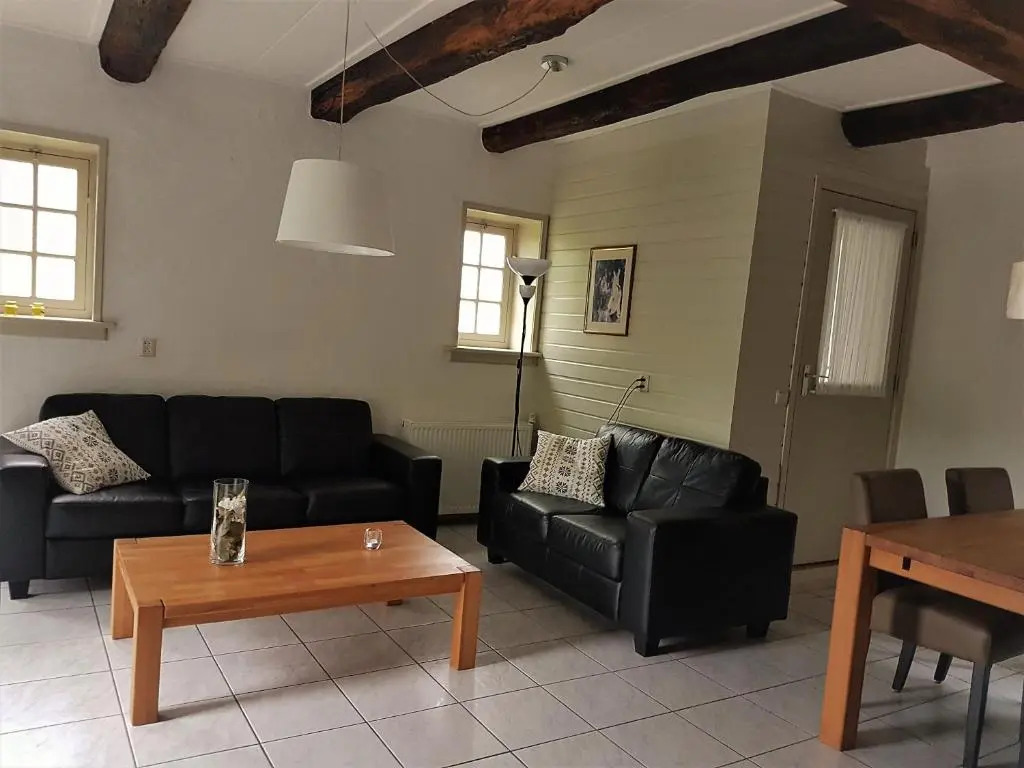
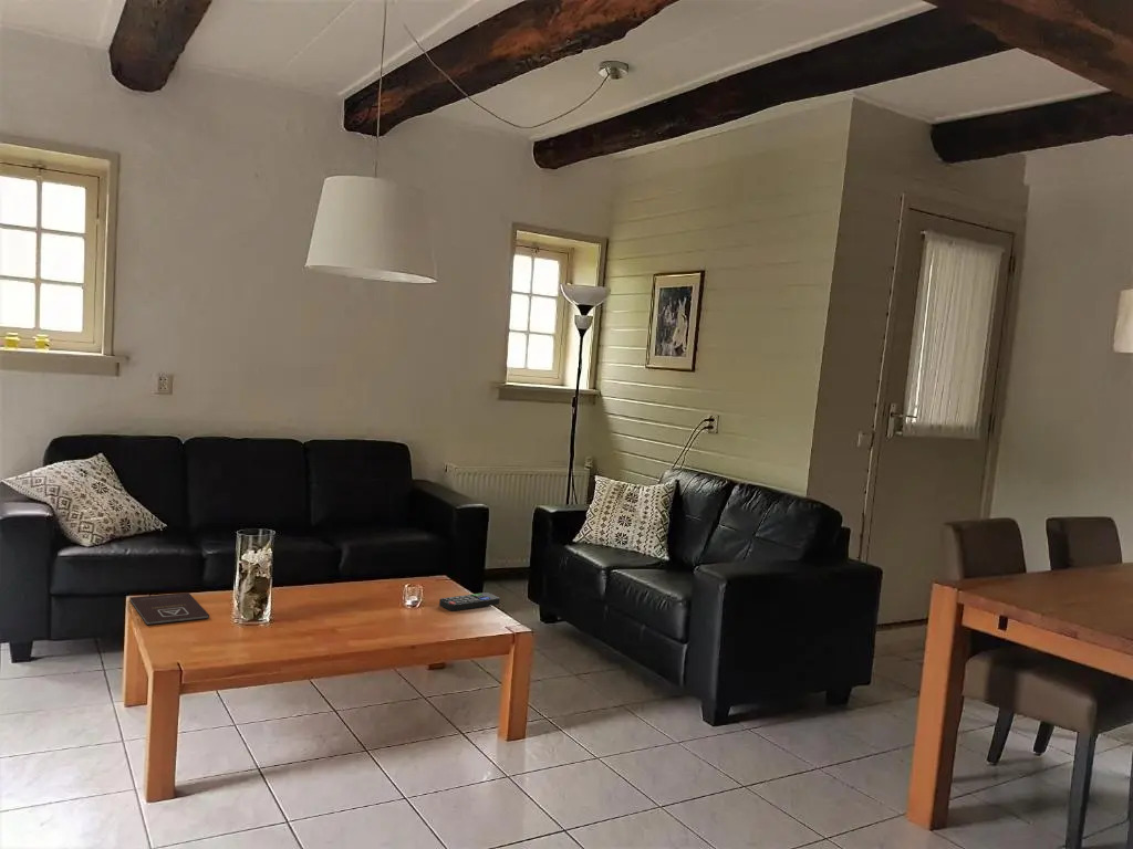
+ remote control (469, 600)
+ book (168, 607)
